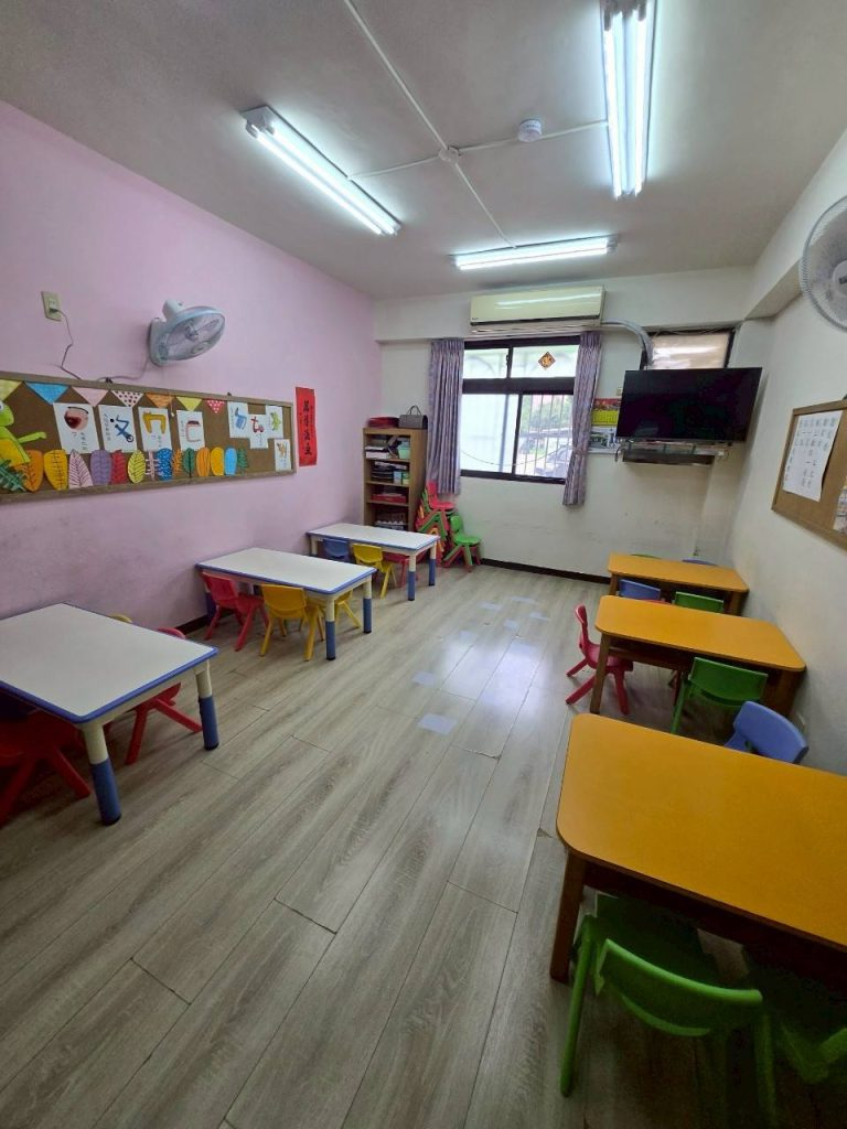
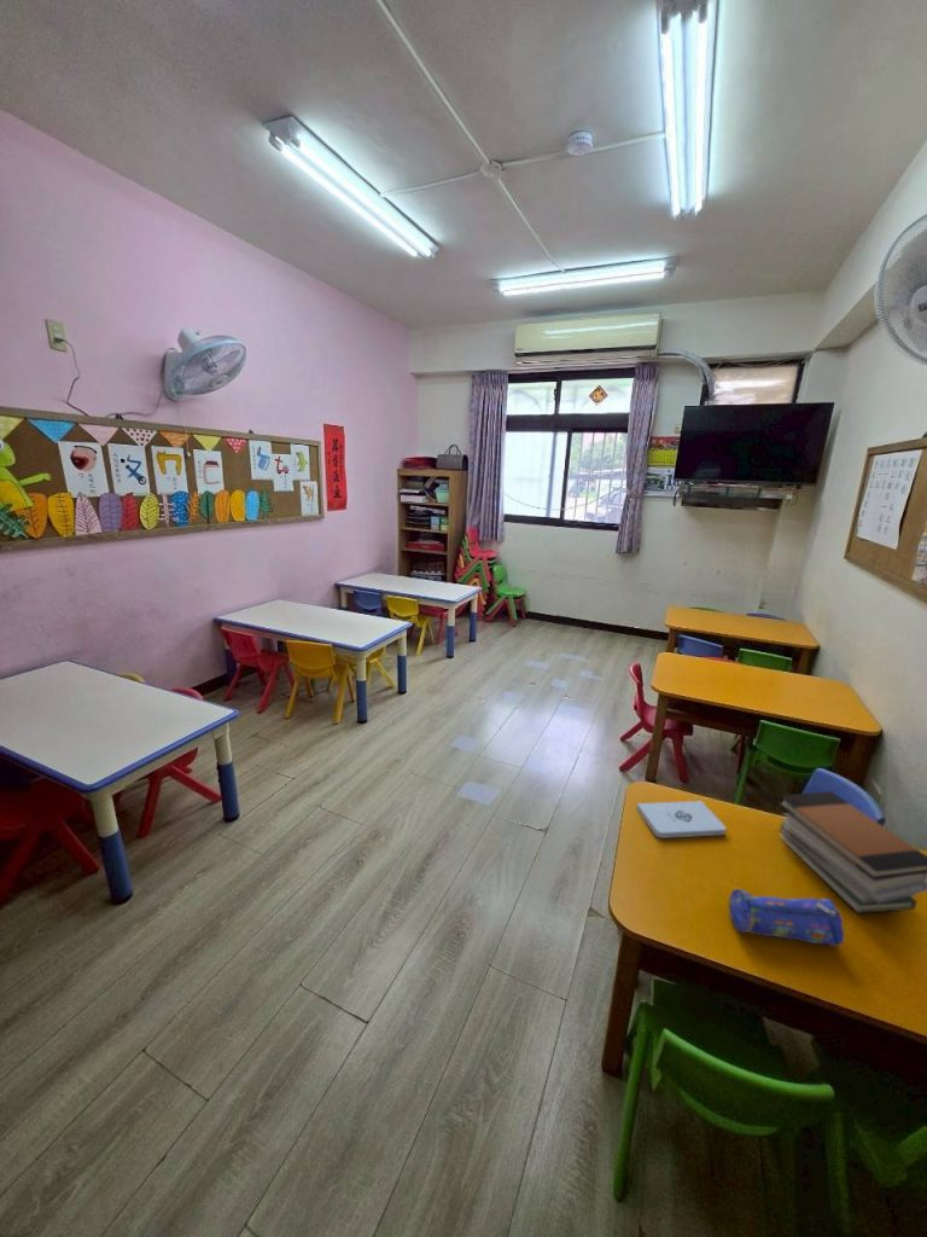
+ pencil case (786, 914)
+ book stack (846, 848)
+ notepad (680, 818)
